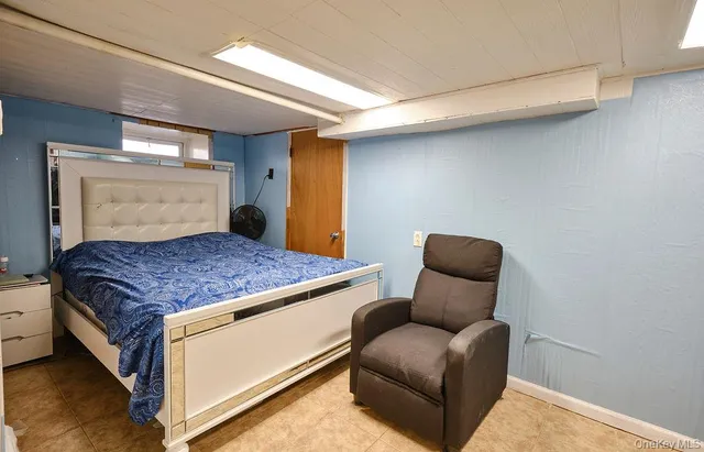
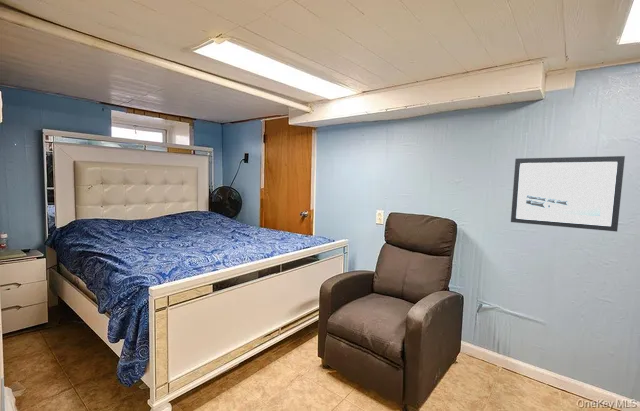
+ wall art (562, 192)
